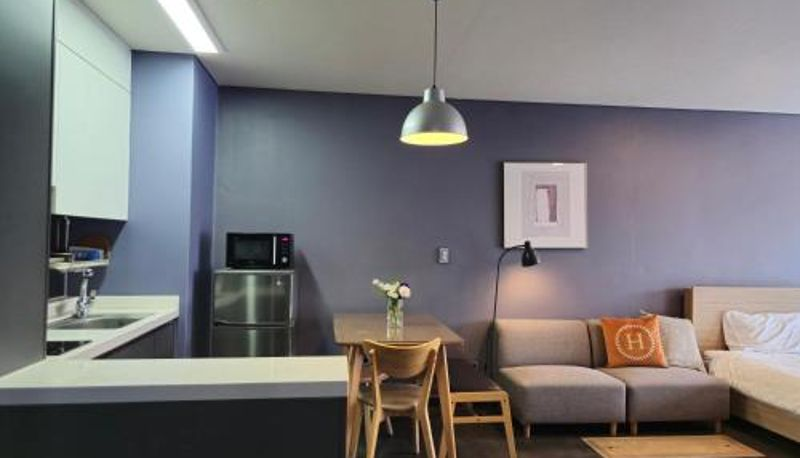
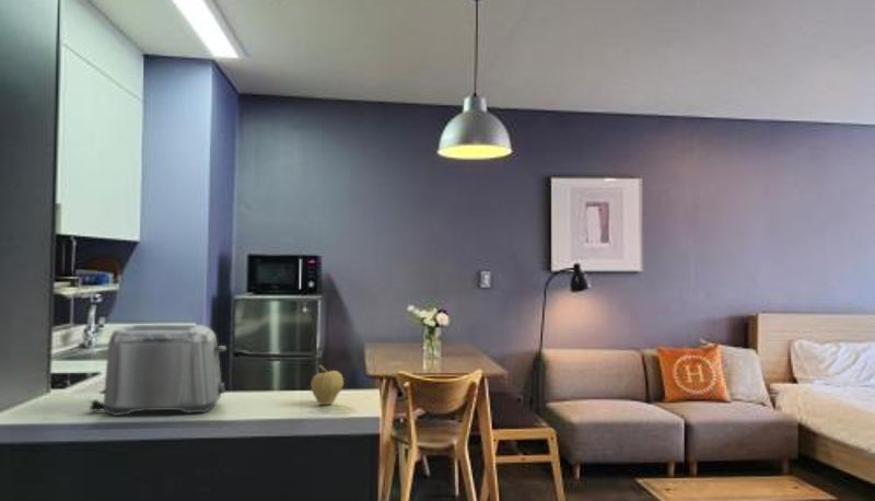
+ toaster (160, 368)
+ fruit (327, 383)
